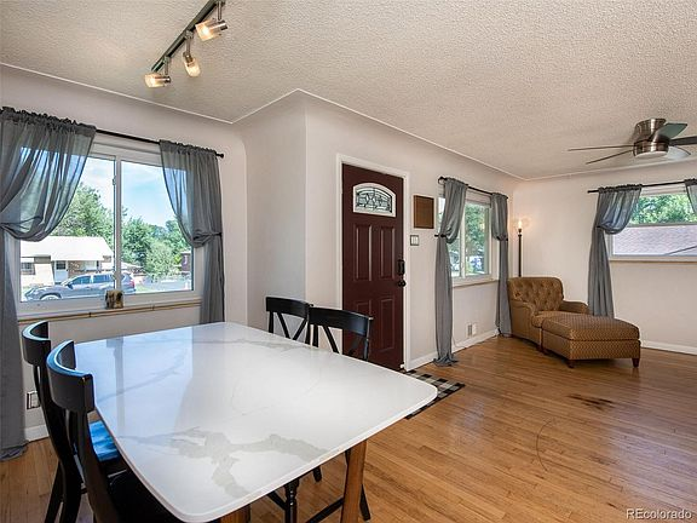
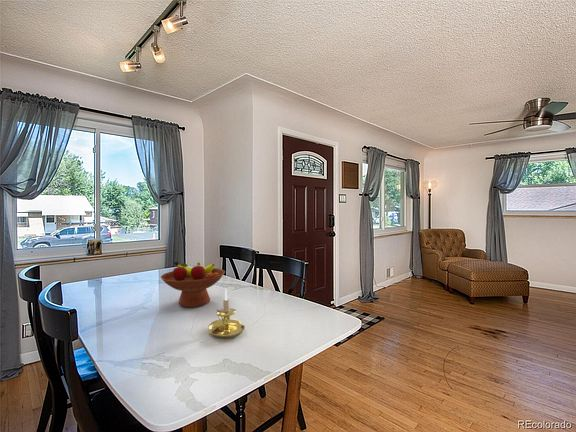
+ fruit bowl (194, 282)
+ candle holder (225, 308)
